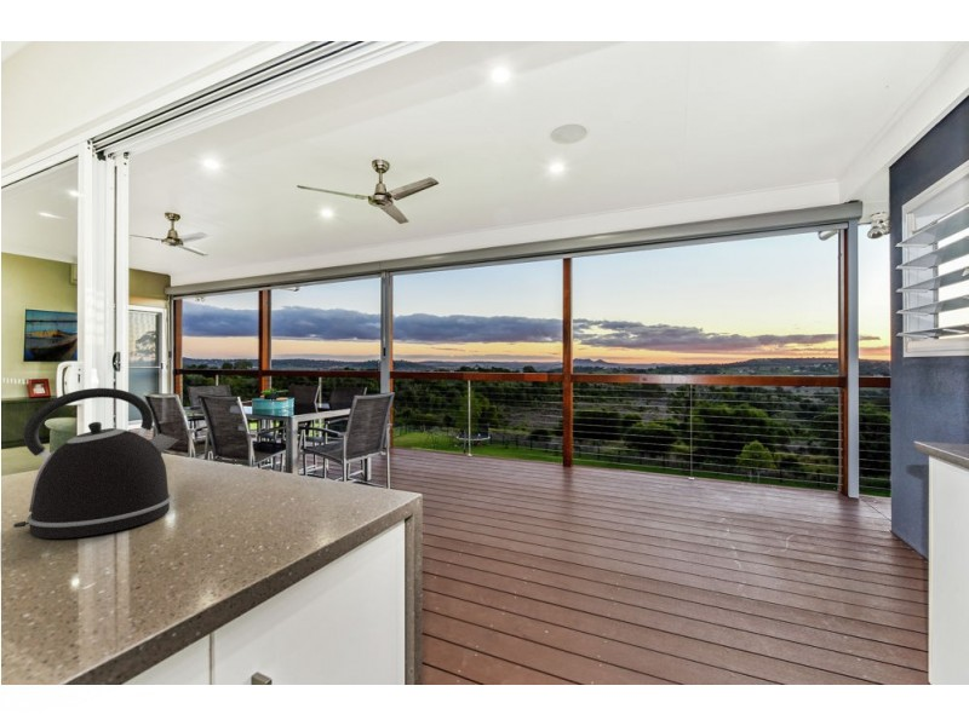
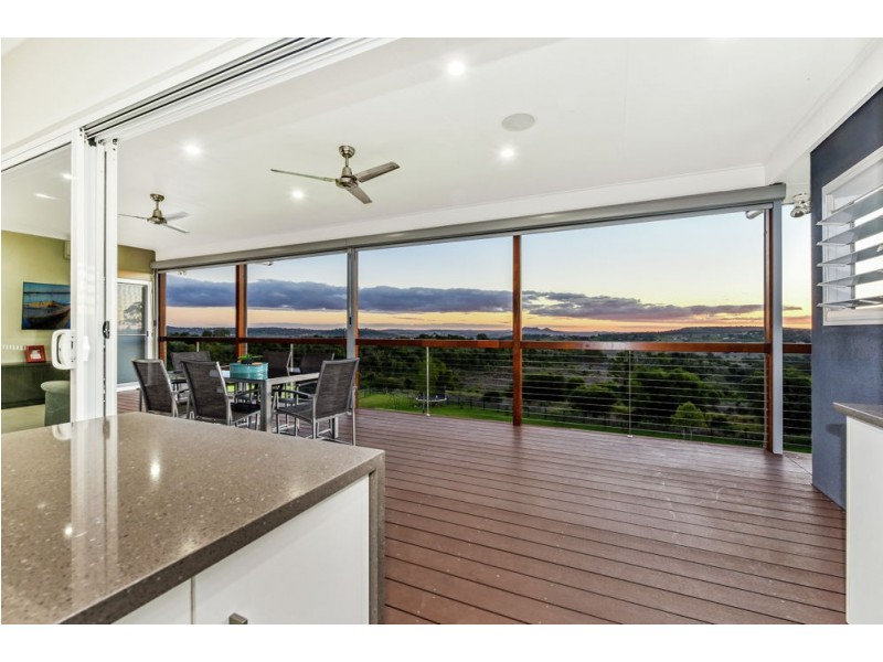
- kettle (104, 453)
